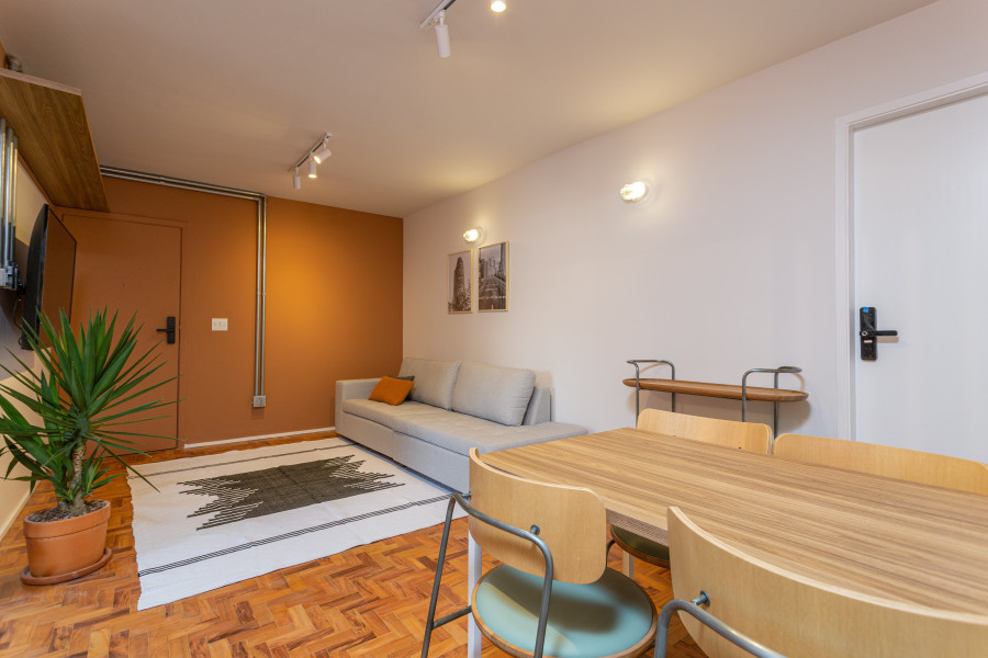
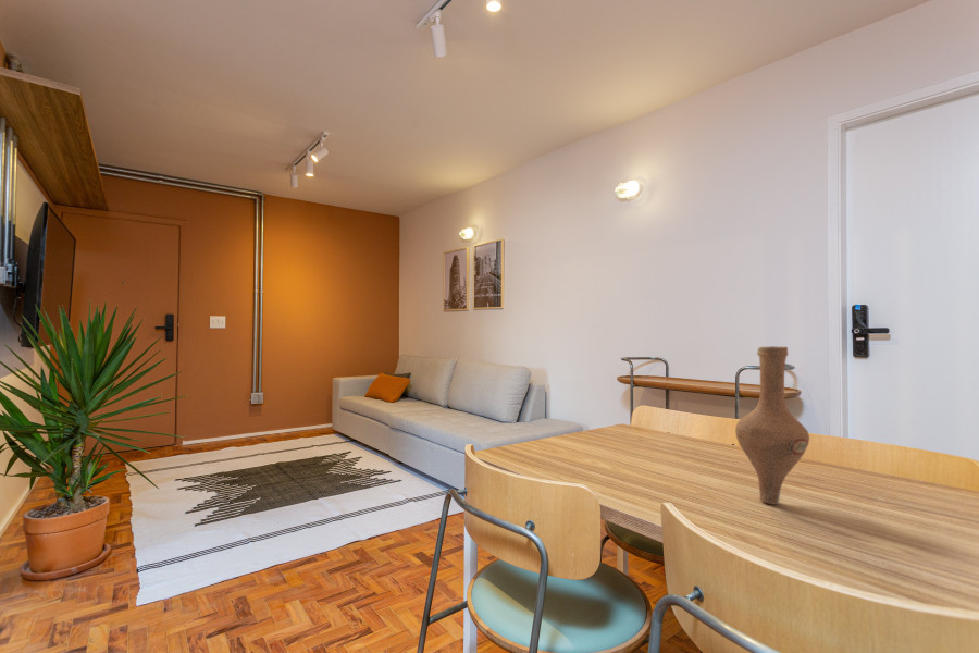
+ vase (771, 423)
